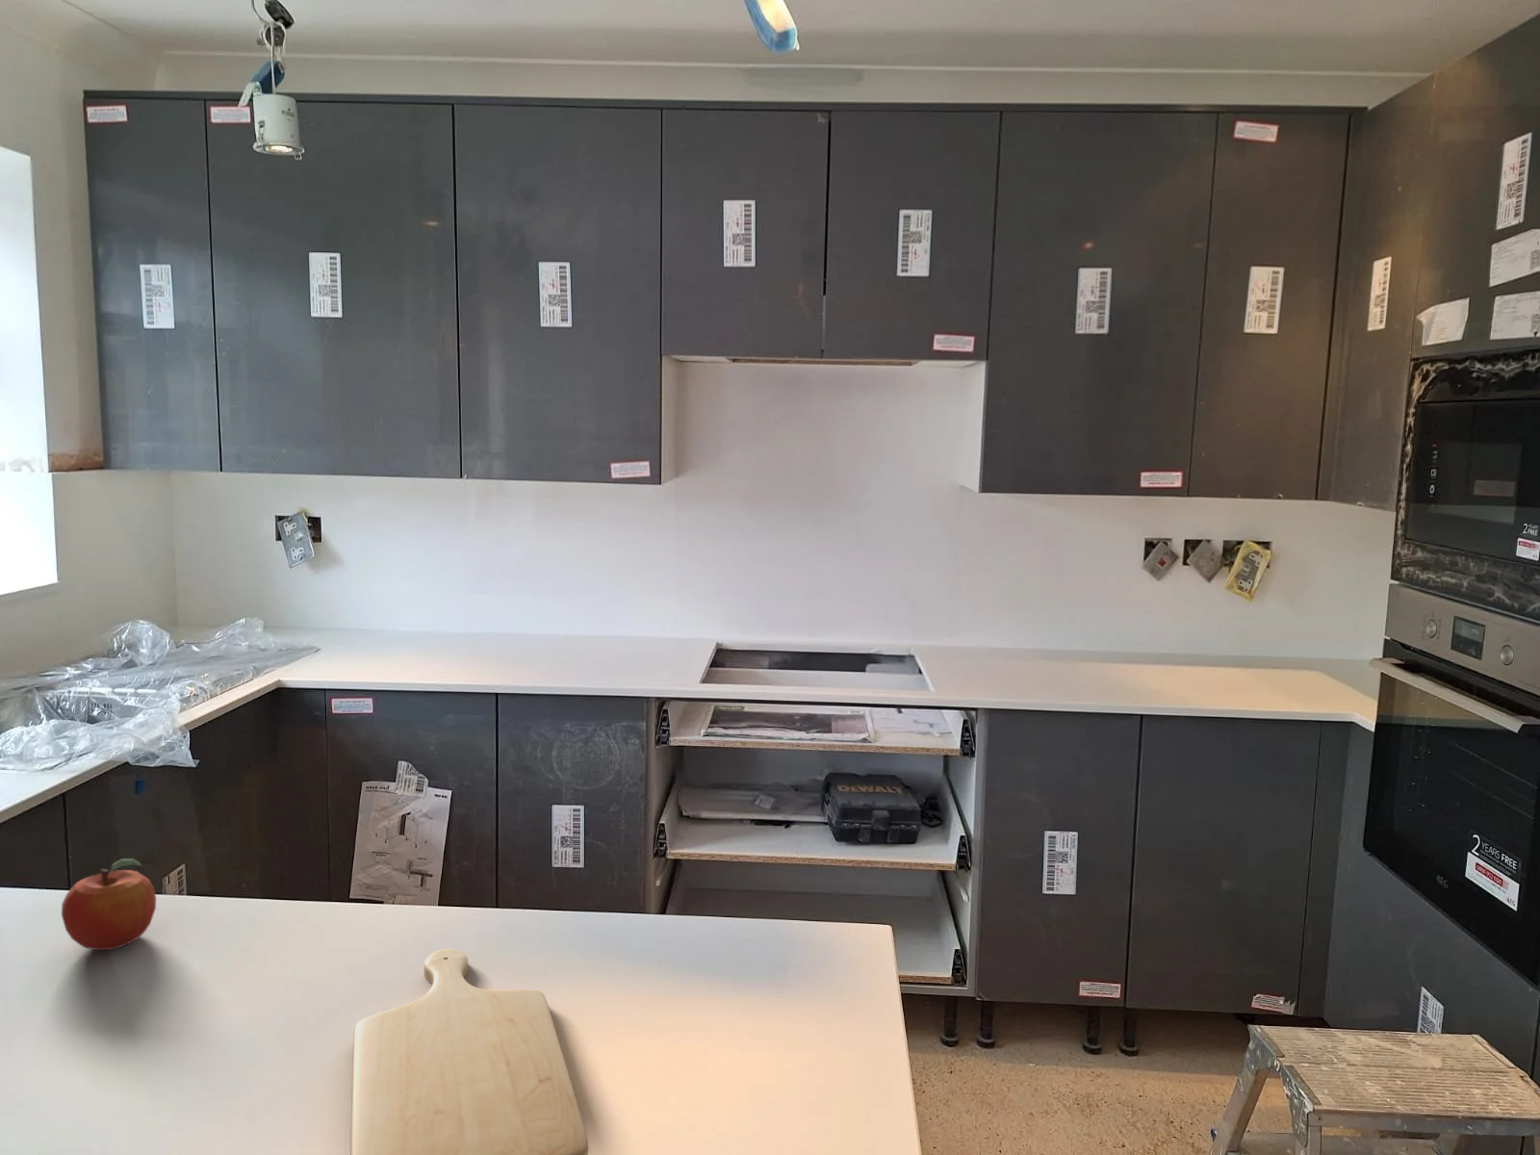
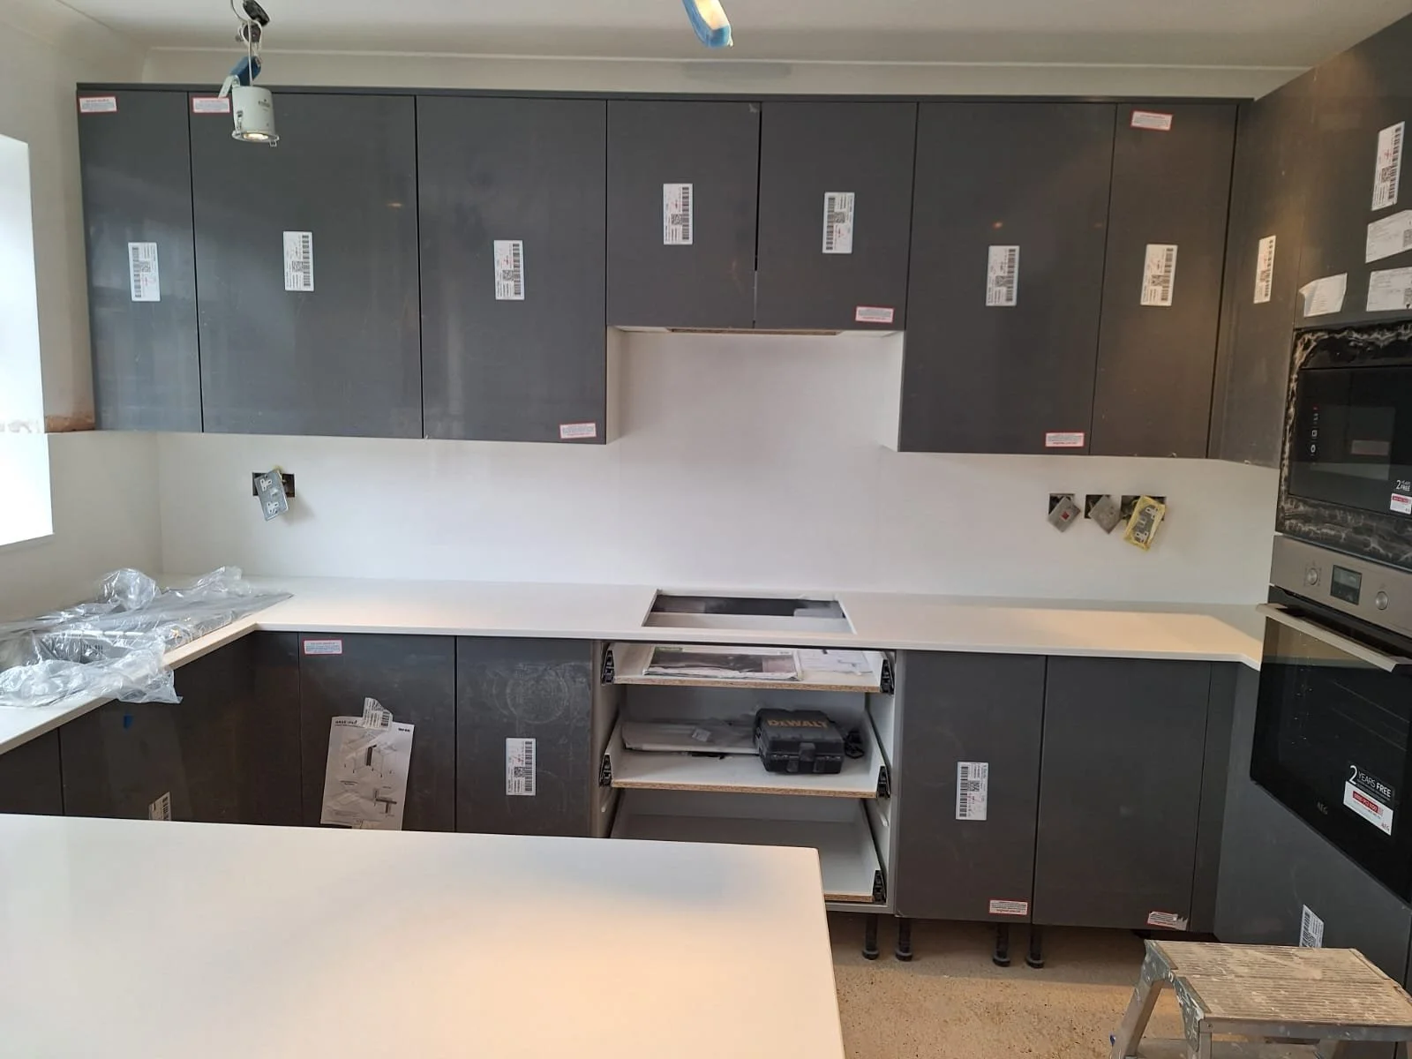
- chopping board (457, 1051)
- fruit (109, 901)
